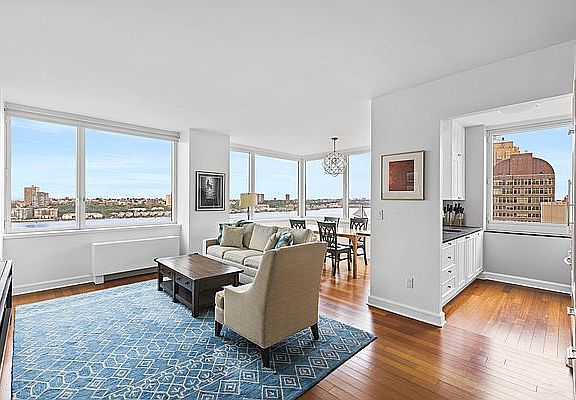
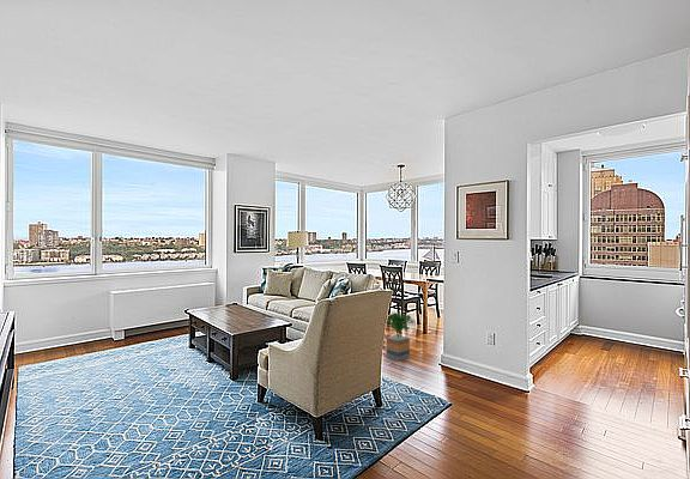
+ potted tree (398, 335)
